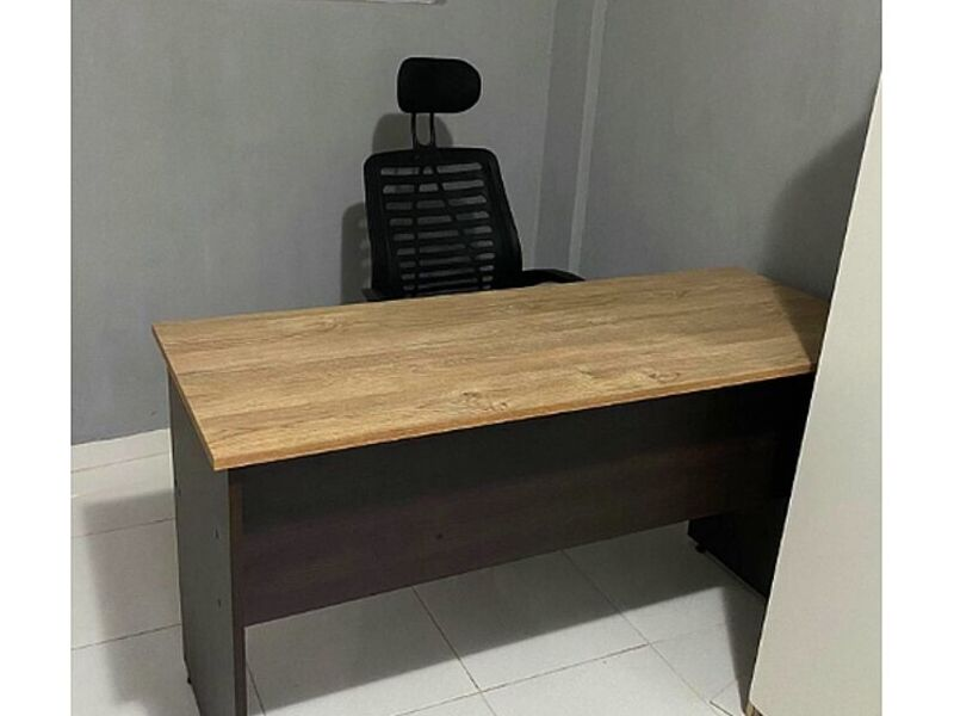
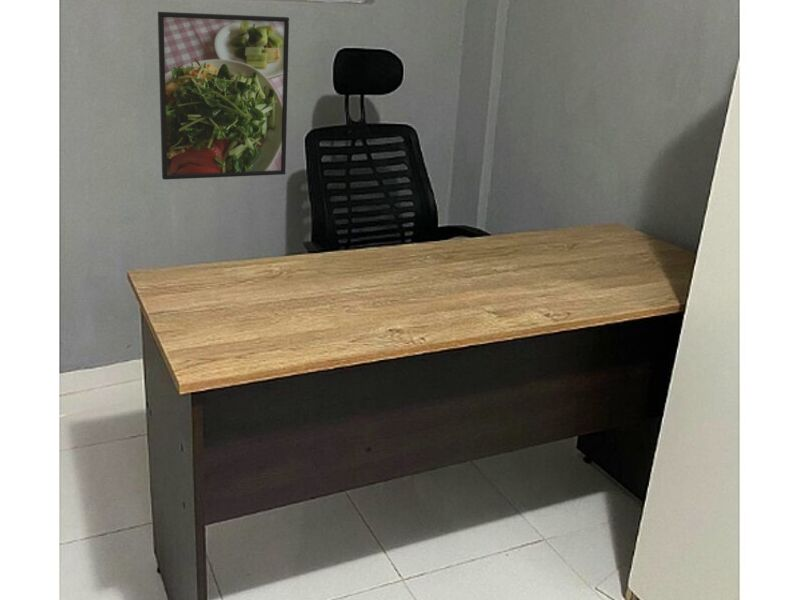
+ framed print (225, 98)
